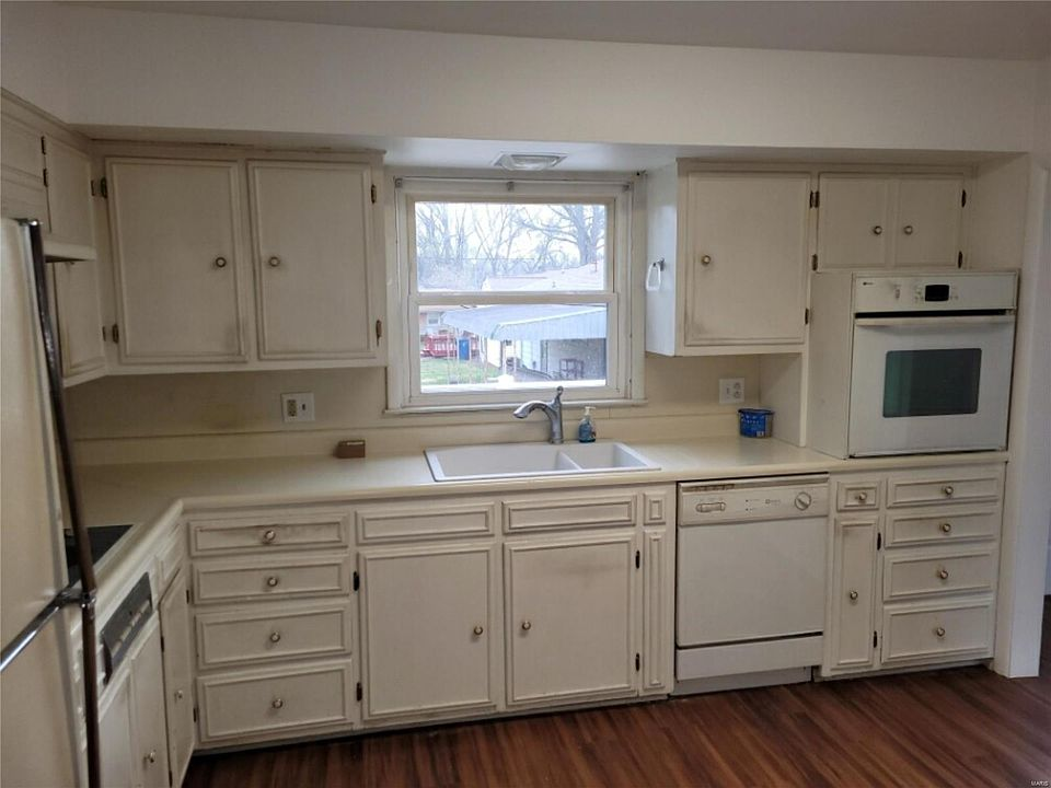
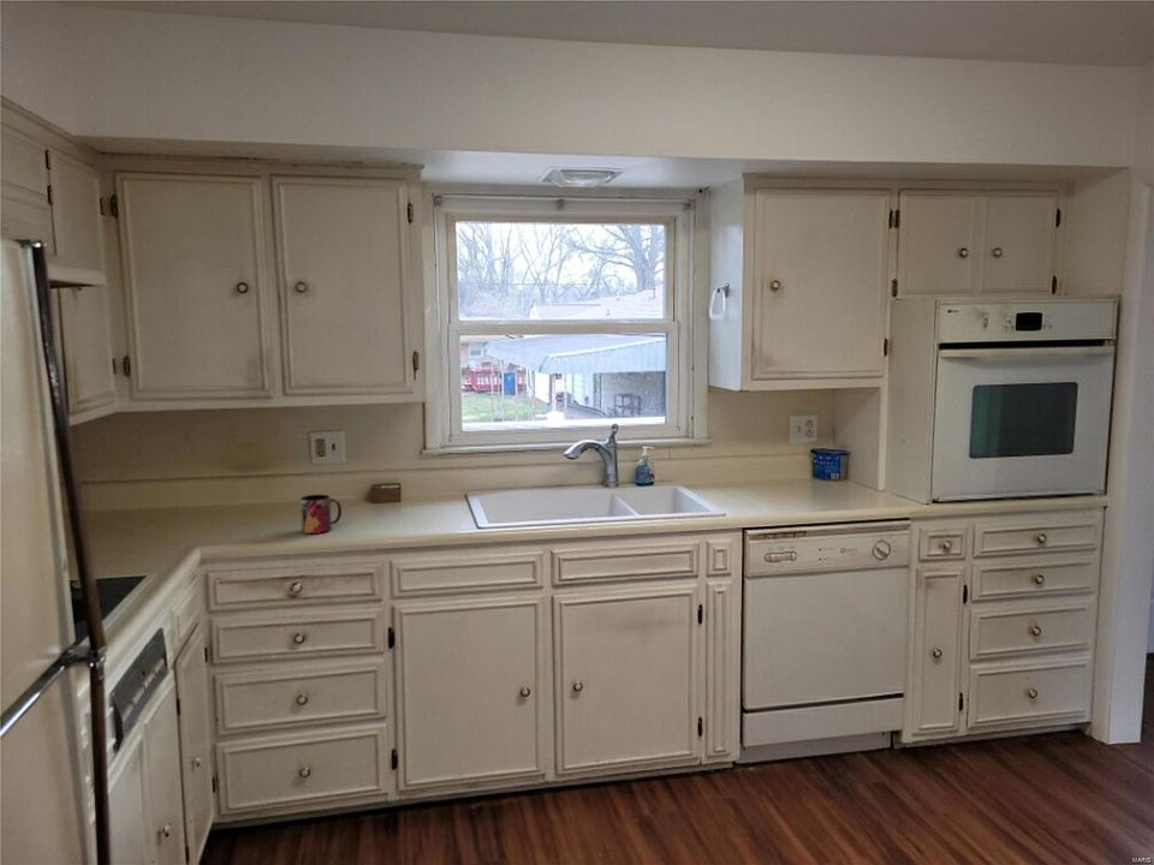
+ mug (321, 512)
